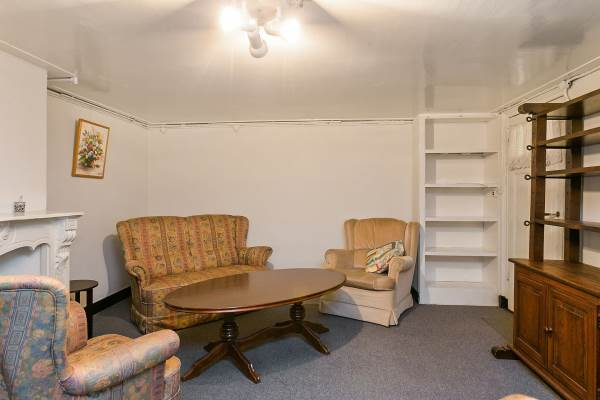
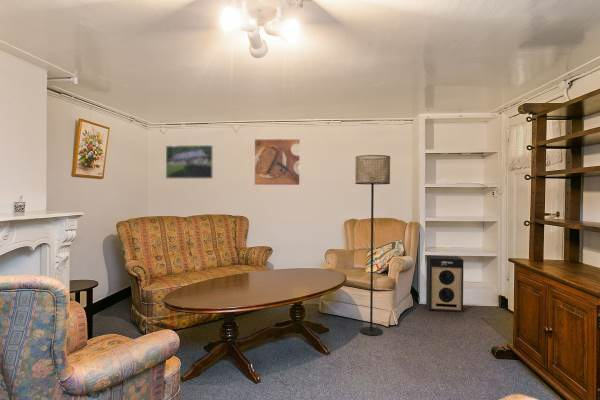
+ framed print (277, 162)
+ floor lamp (372, 244)
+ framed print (189, 162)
+ speaker (444, 282)
